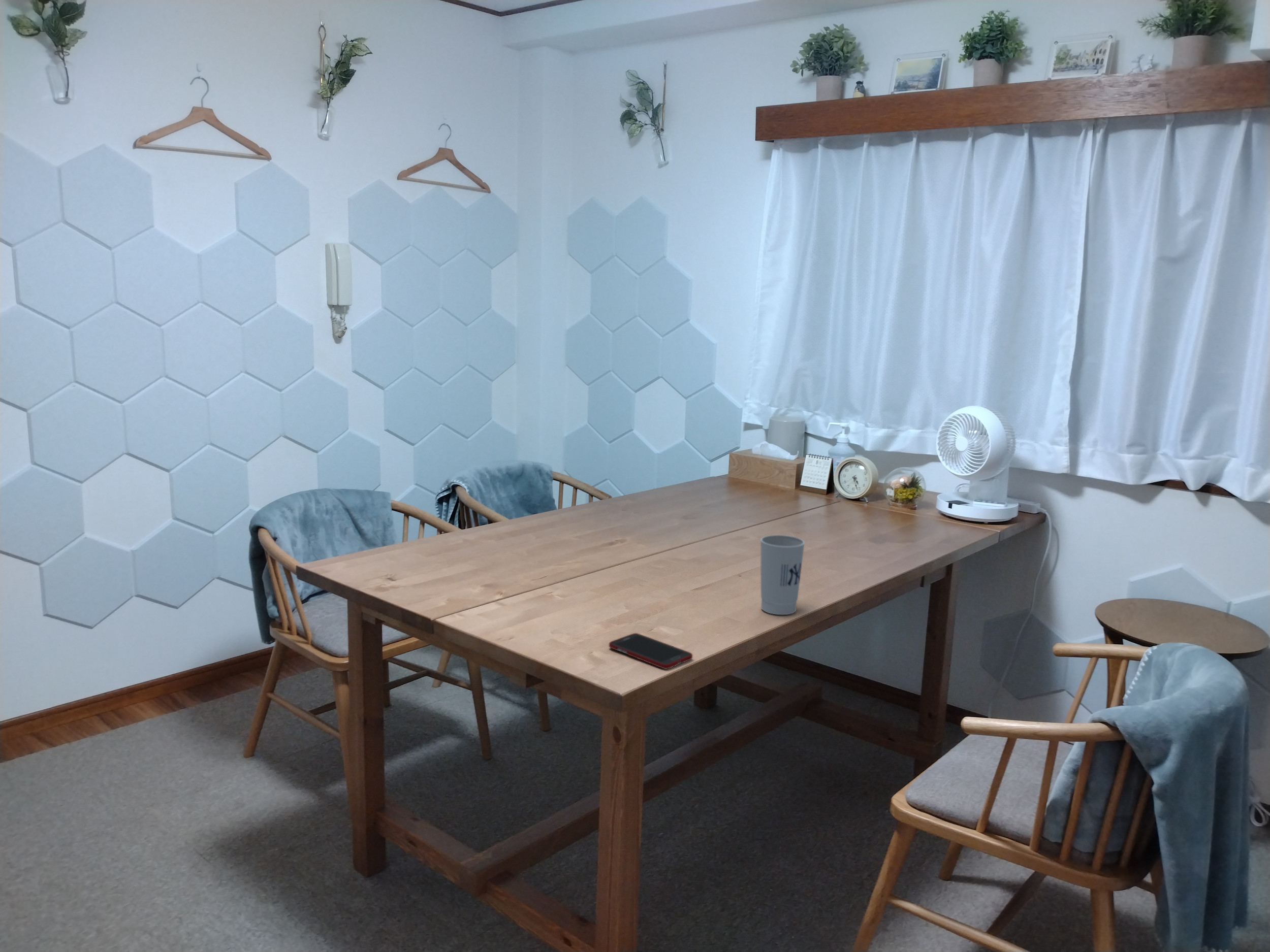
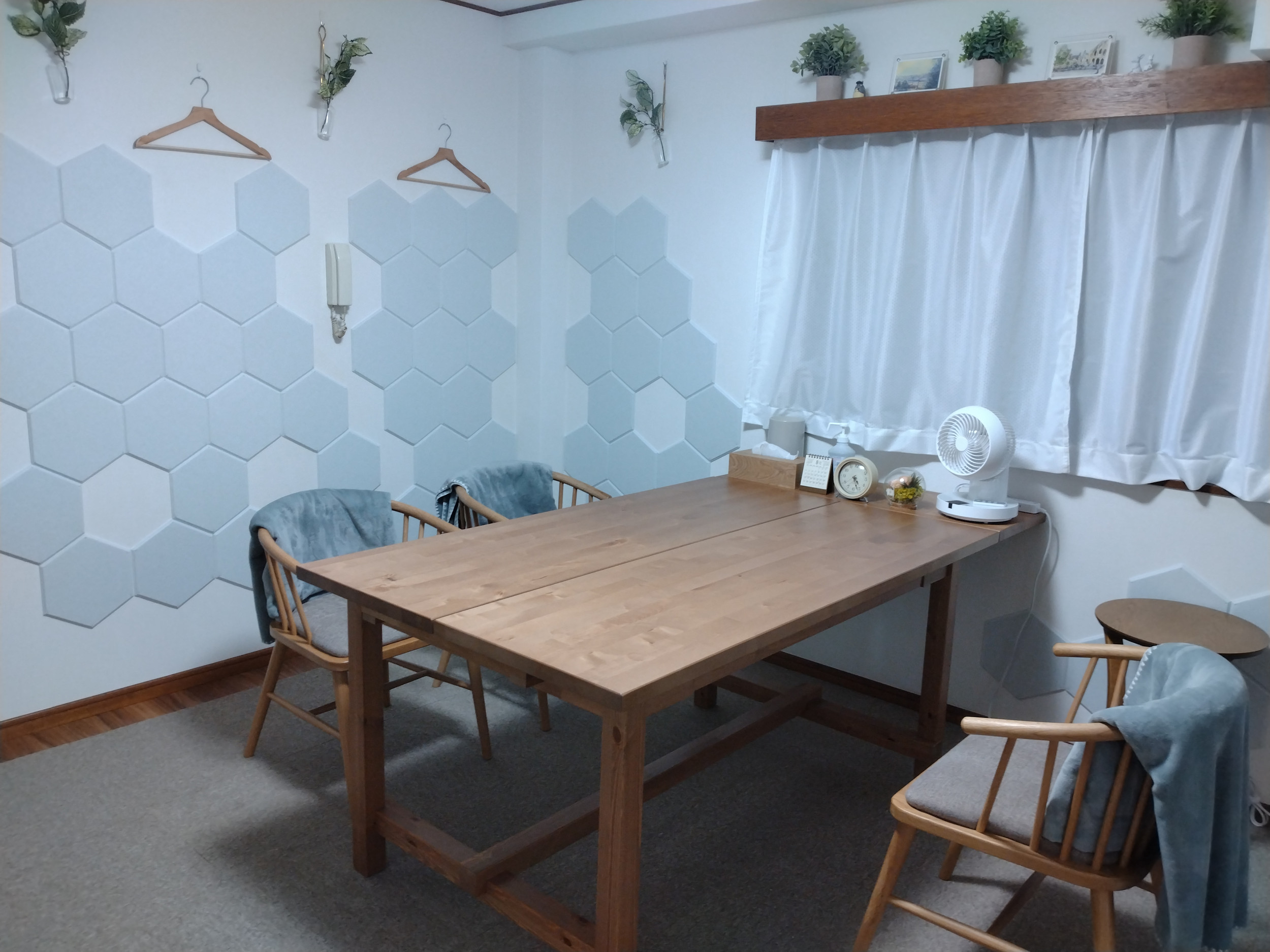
- cell phone (650, 650)
- cup (780, 575)
